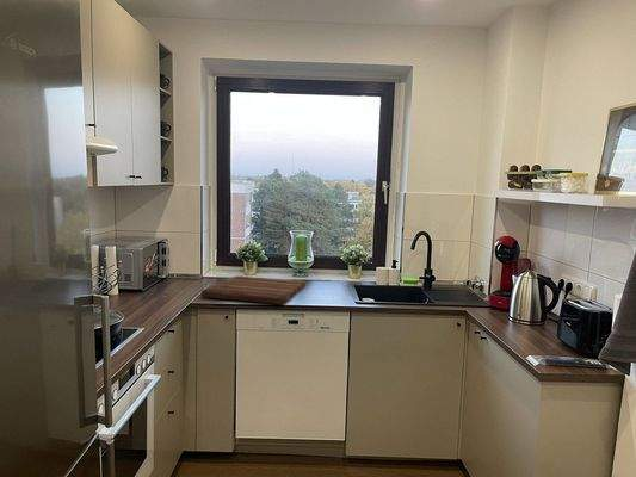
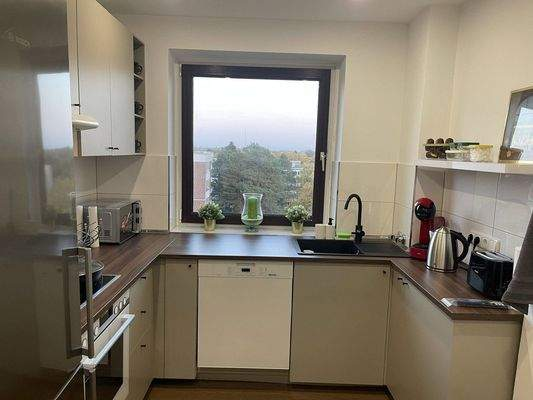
- cutting board (257, 287)
